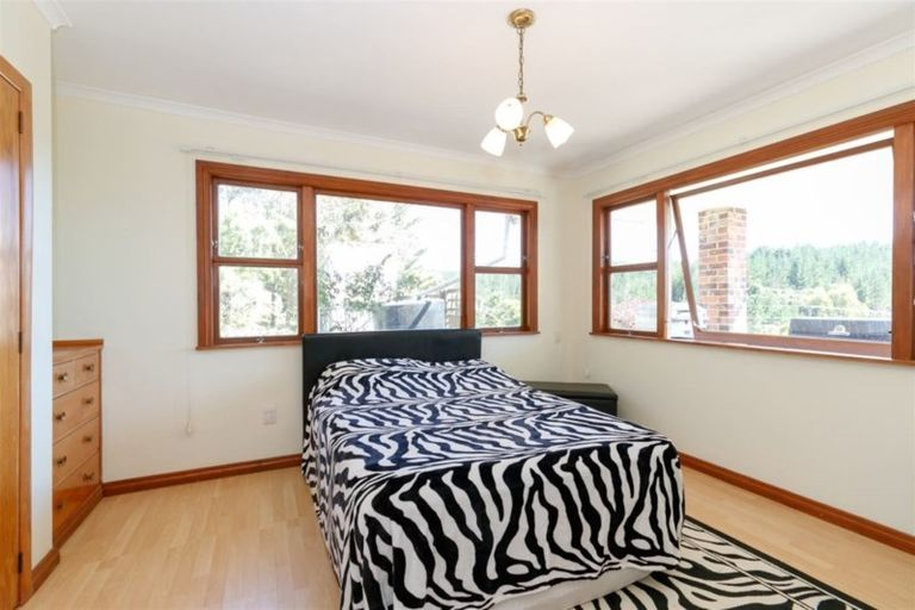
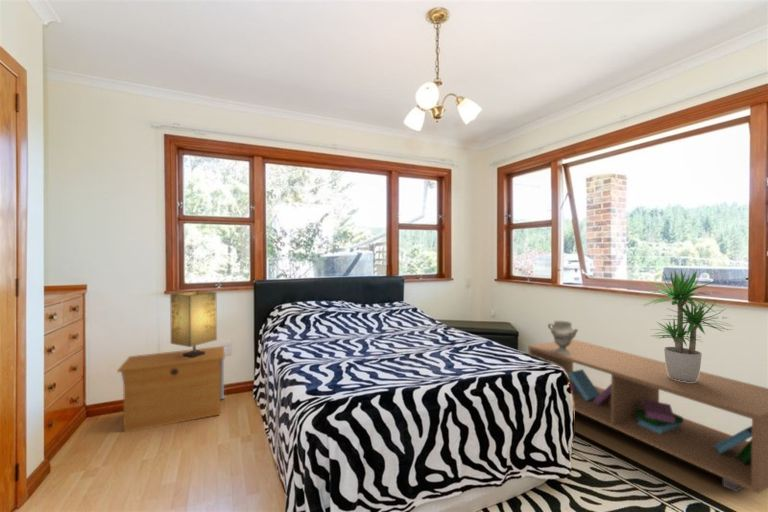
+ table lamp (194, 323)
+ decorative vase (562, 336)
+ storage bench (635, 398)
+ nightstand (177, 384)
+ potted plant (685, 322)
